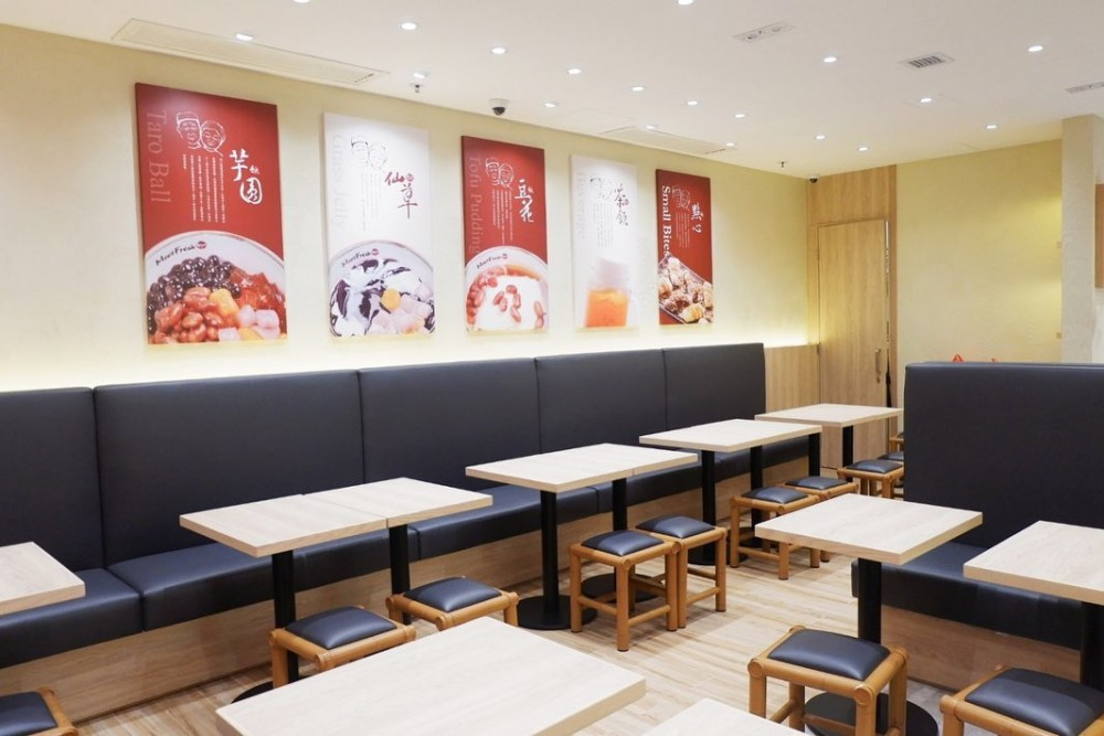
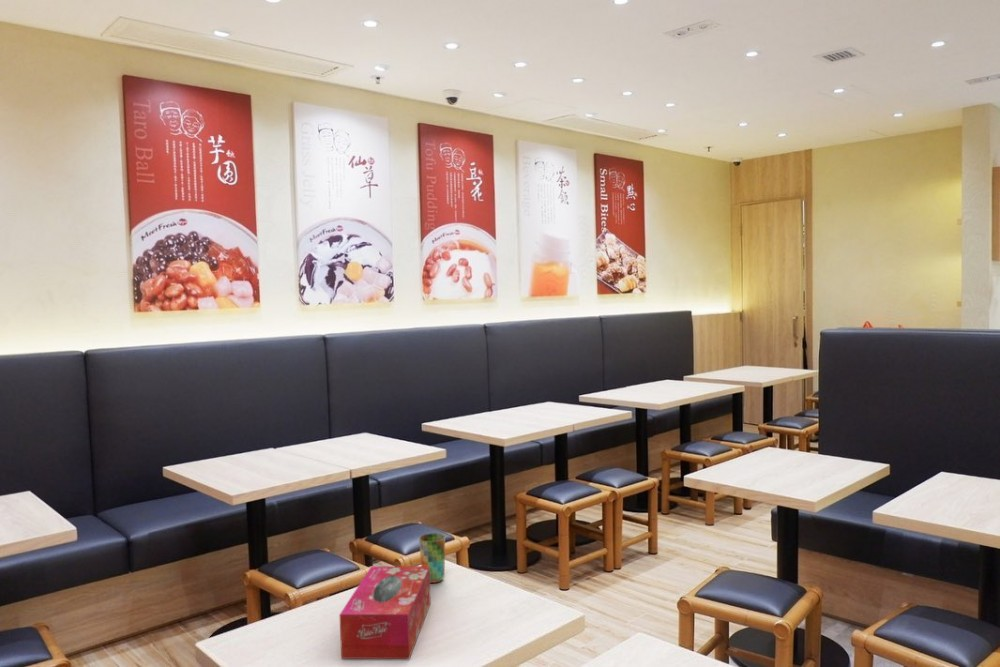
+ tissue box (388, 608)
+ cup (432, 558)
